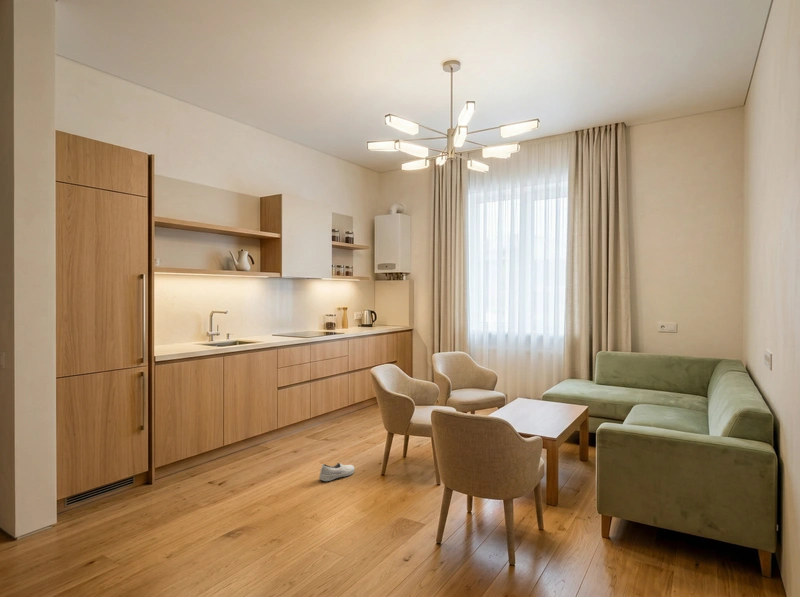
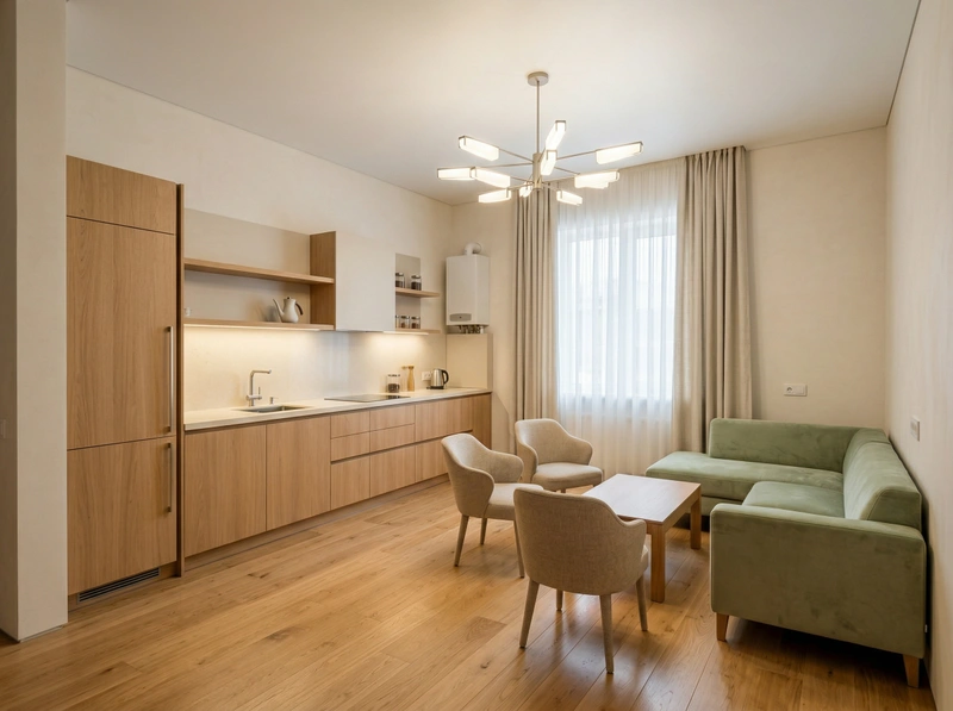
- shoe (337, 468)
